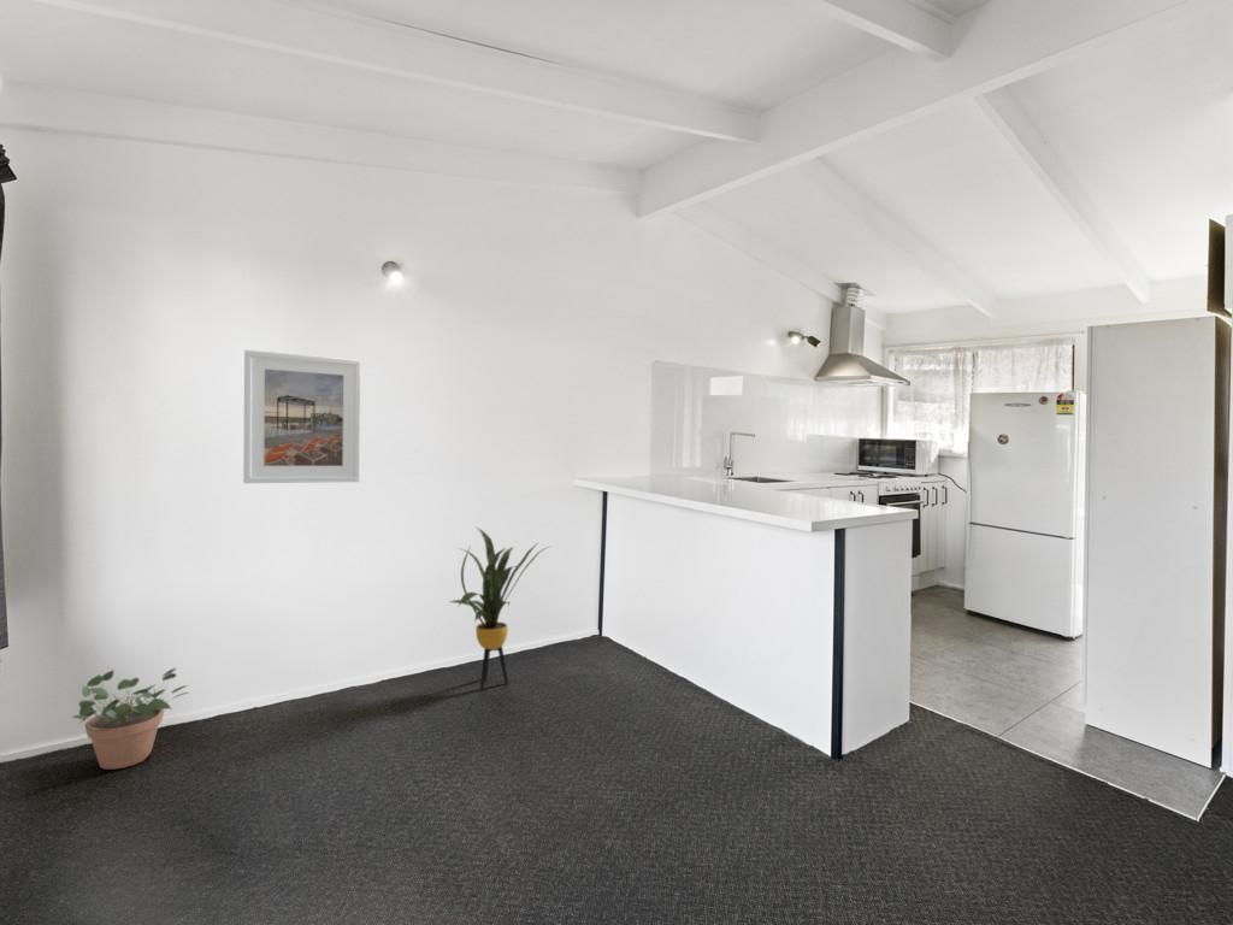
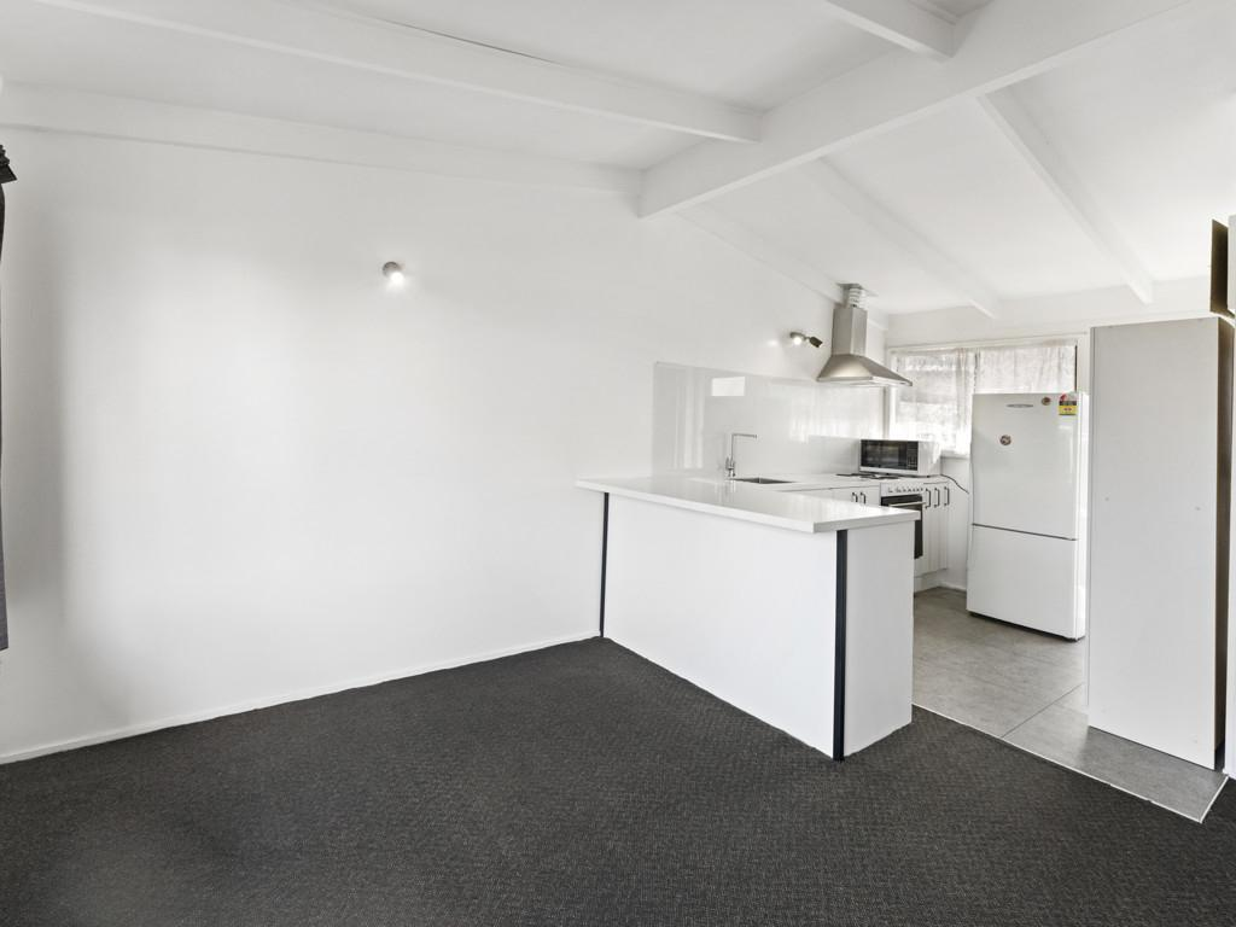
- house plant (496, 606)
- potted plant (134, 714)
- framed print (305, 418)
